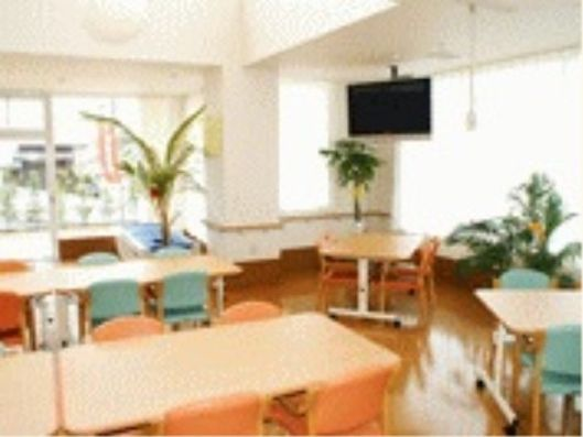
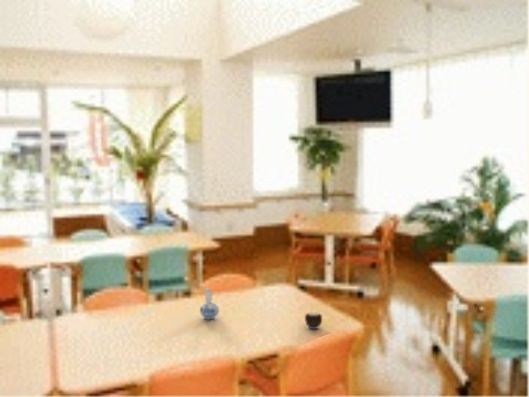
+ candle (313, 319)
+ ceramic pitcher (209, 302)
